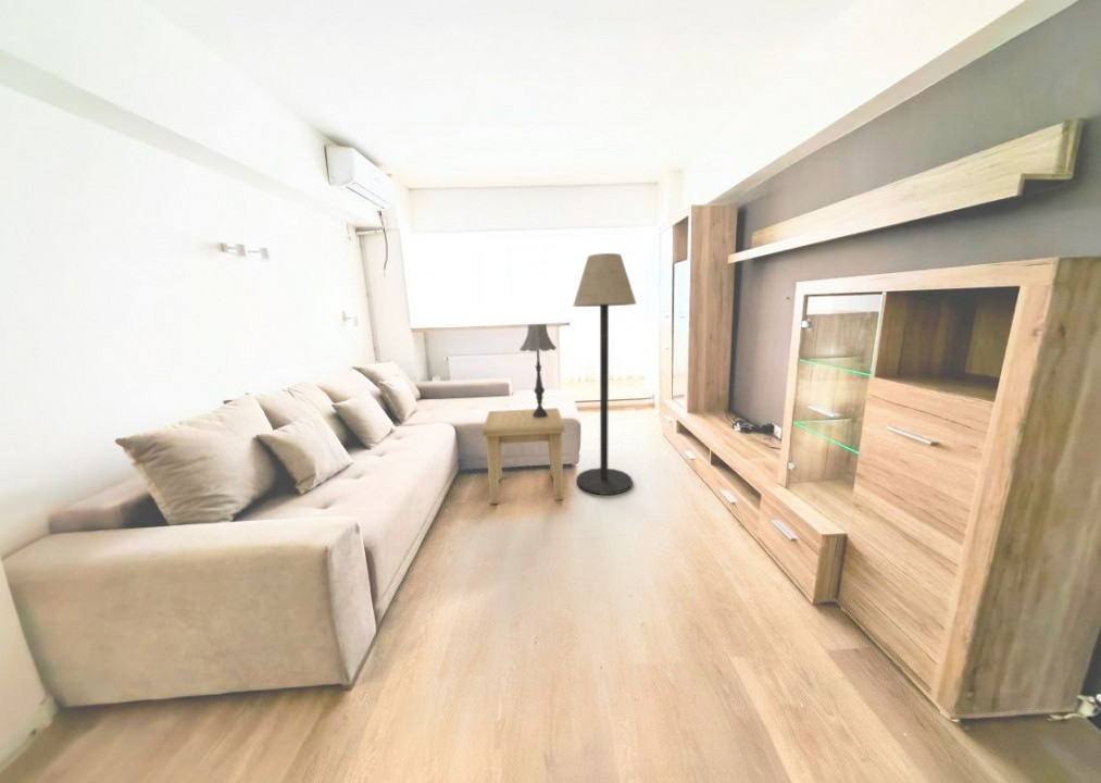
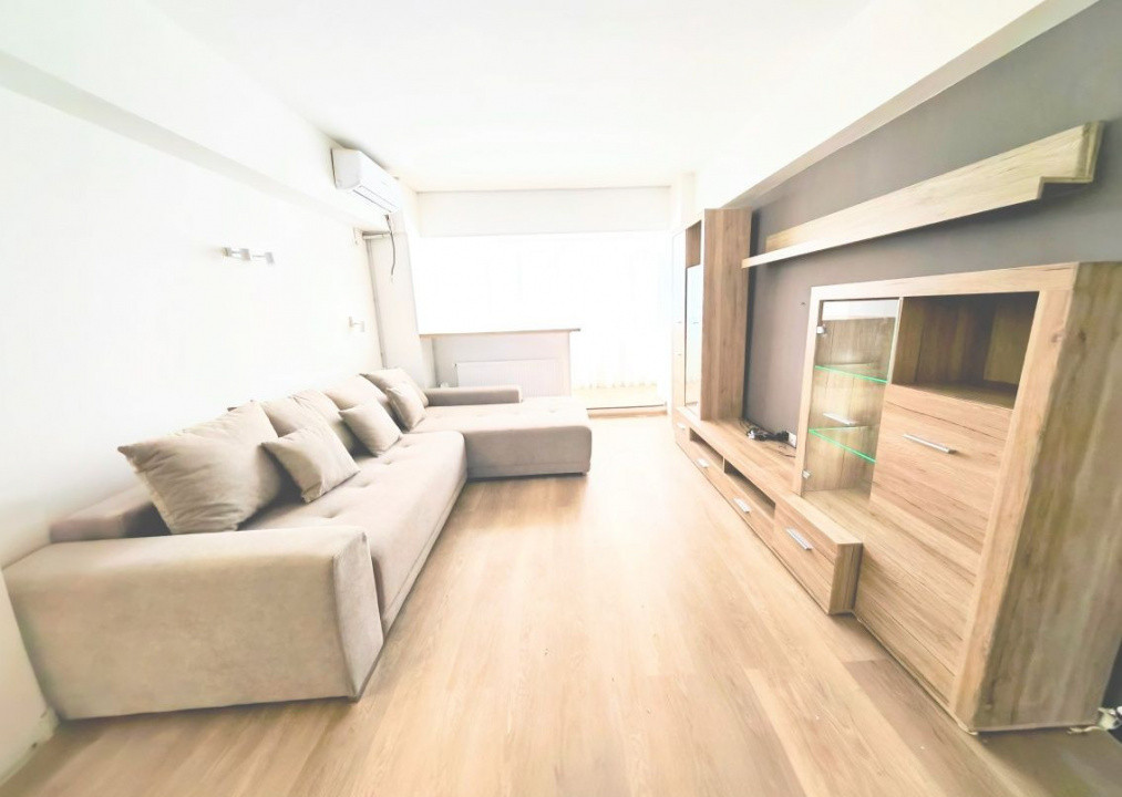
- floor lamp (603, 375)
- table lamp (538, 371)
- side table (525, 442)
